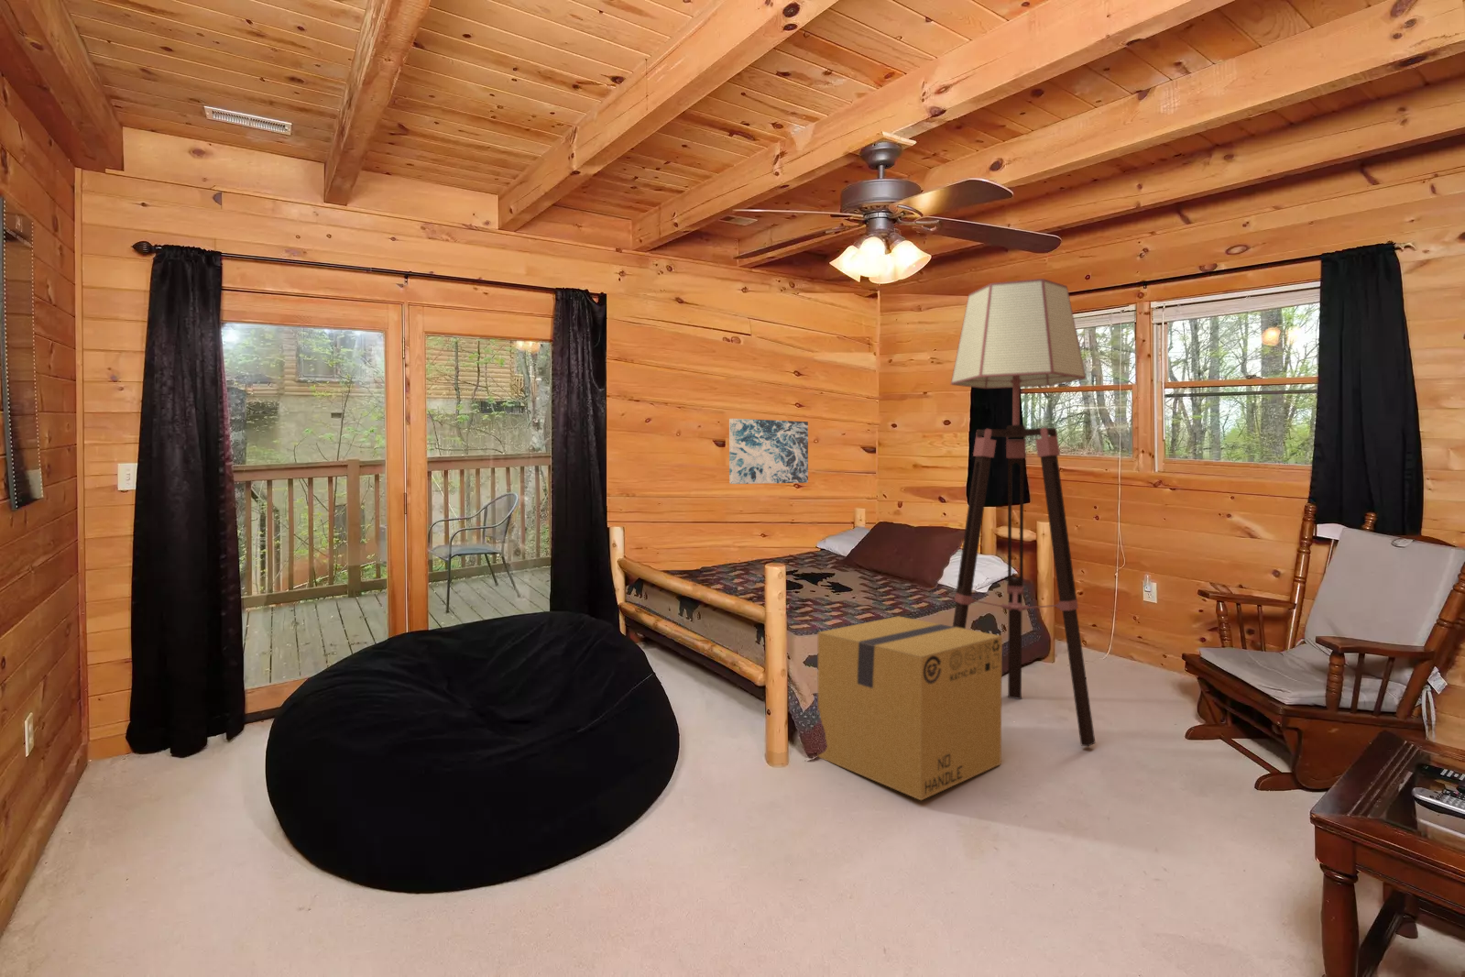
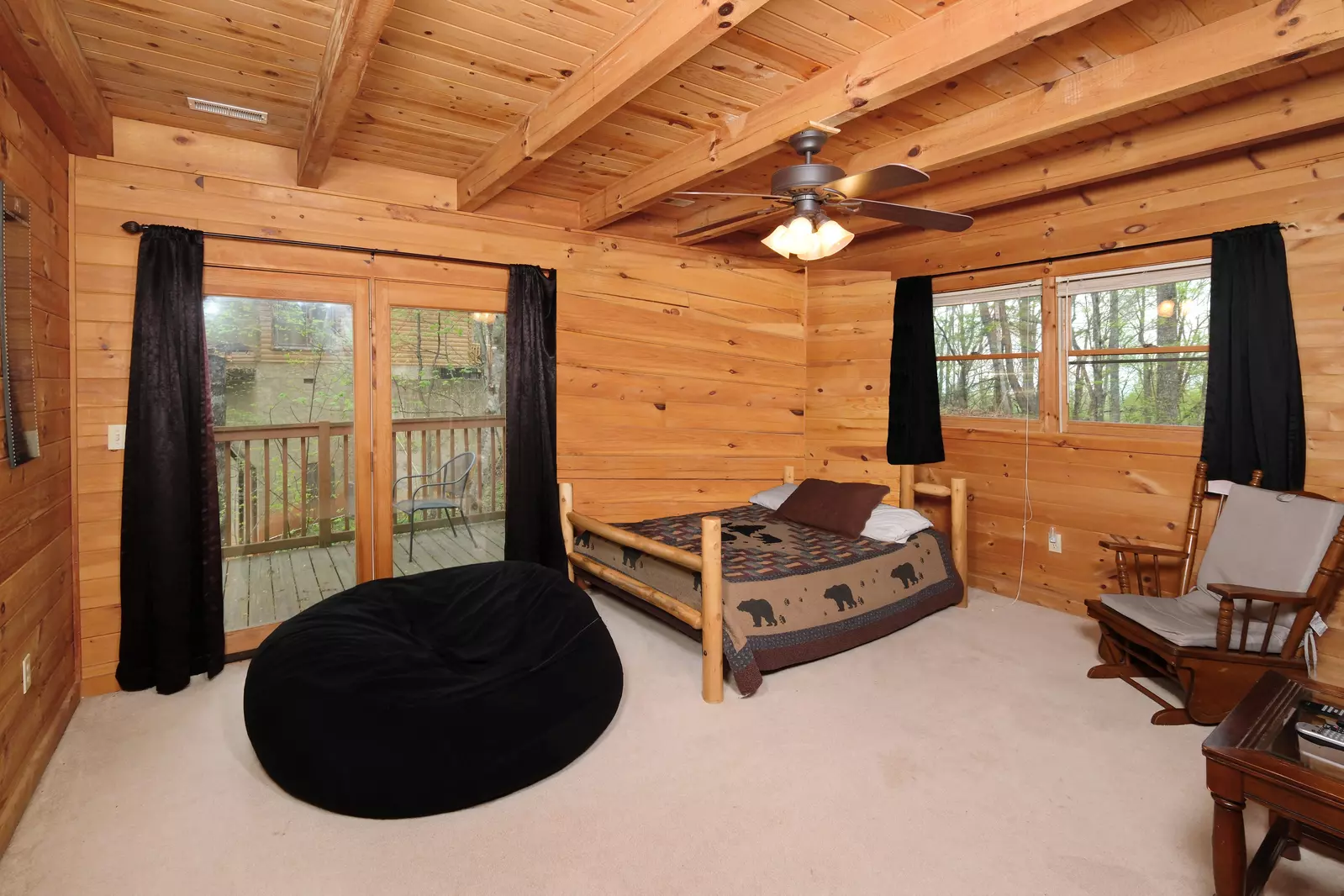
- floor lamp (1022, 507)
- cardboard box (908, 697)
- wall art (770, 451)
